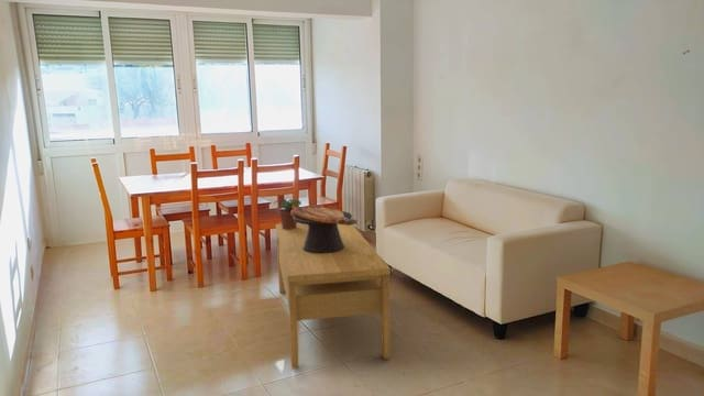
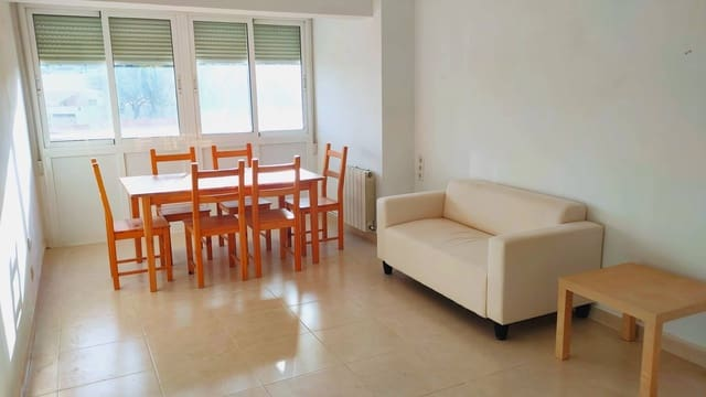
- coffee table (324, 280)
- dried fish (323, 230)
- potted plant (287, 213)
